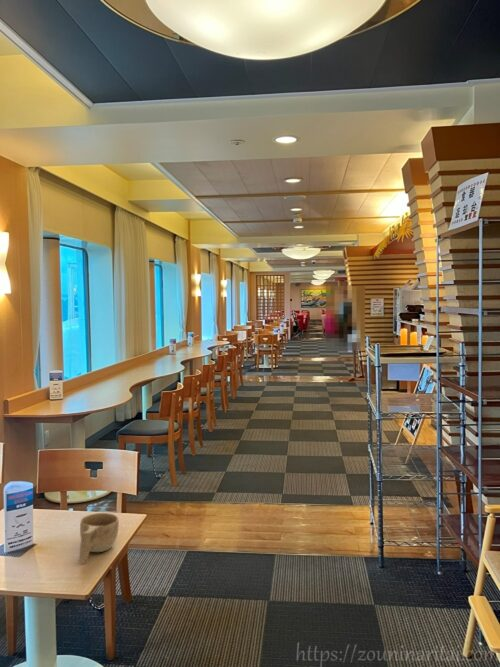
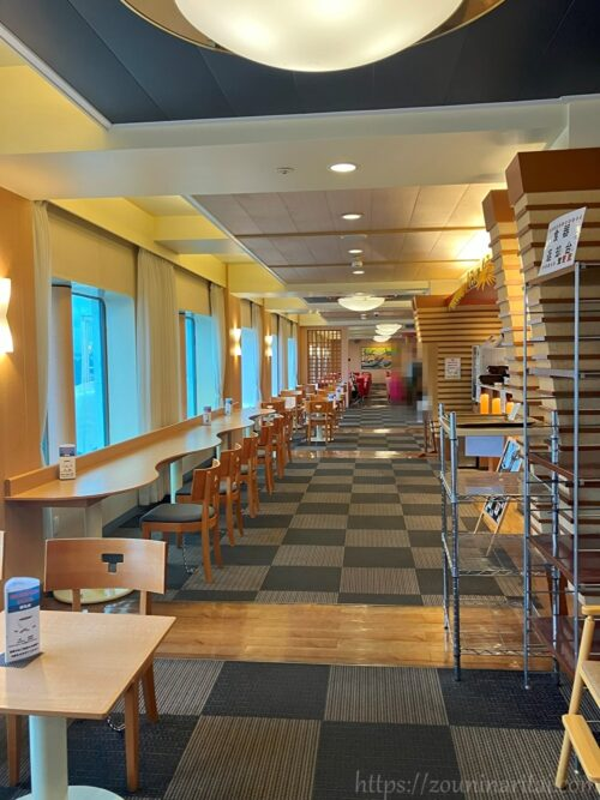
- cup (95, 536)
